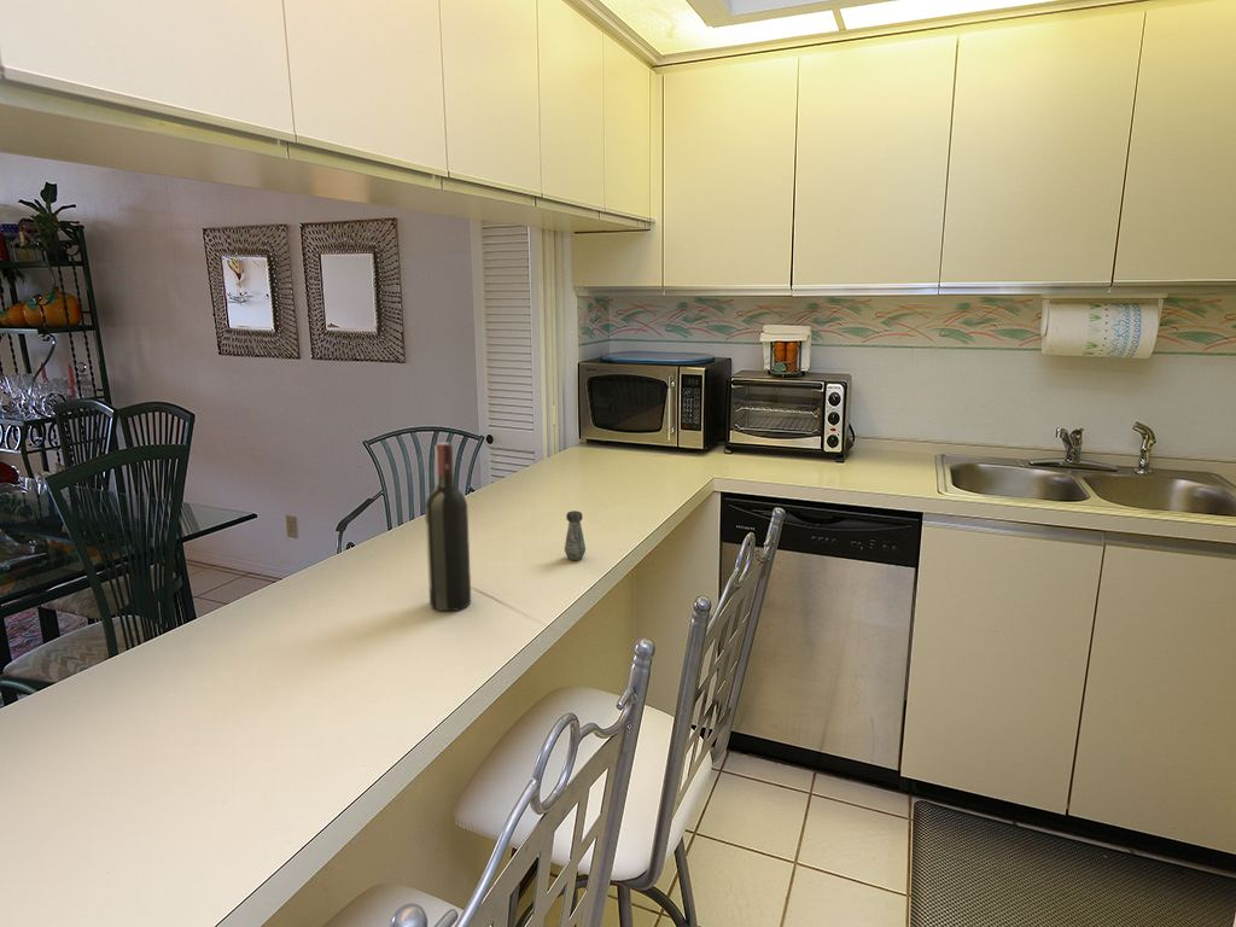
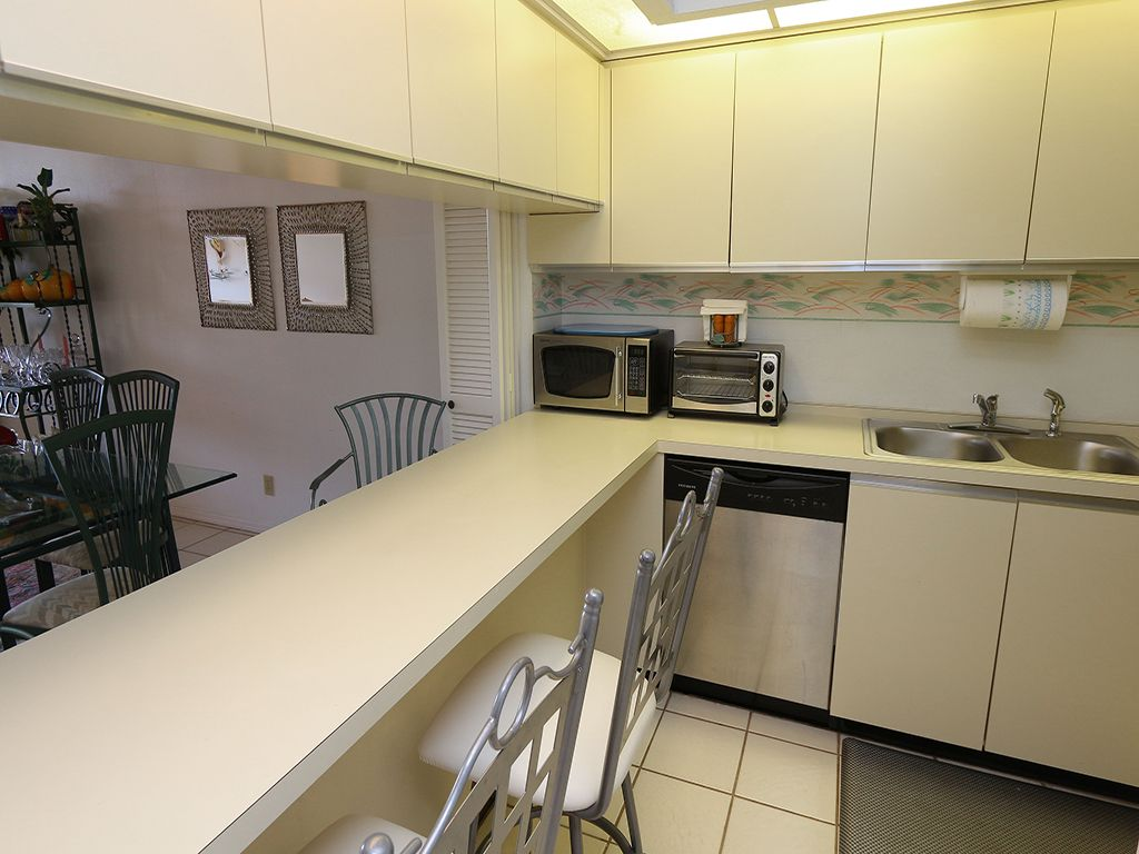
- salt shaker (575, 535)
- wine bottle (447, 525)
